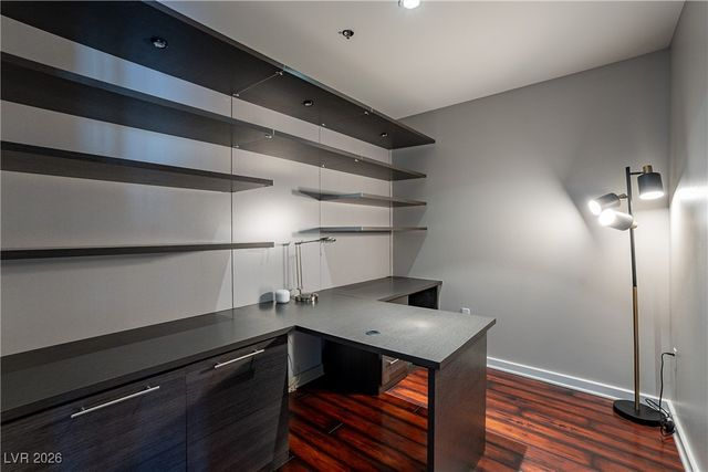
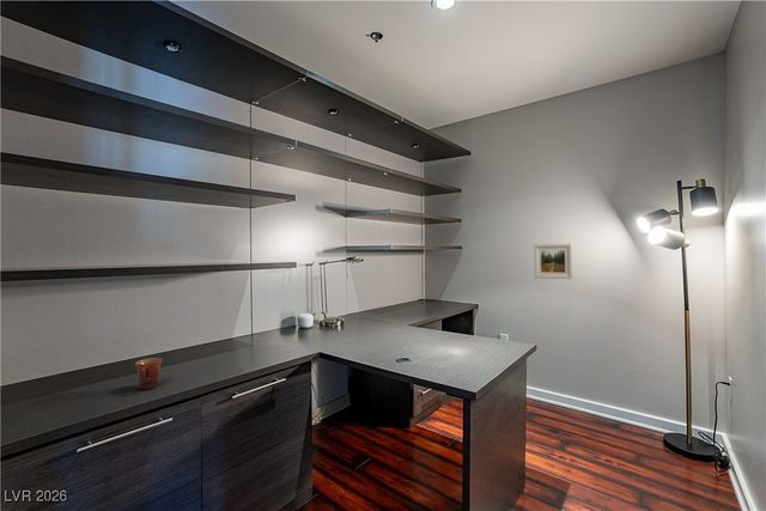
+ mug (147, 375)
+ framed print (553, 261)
